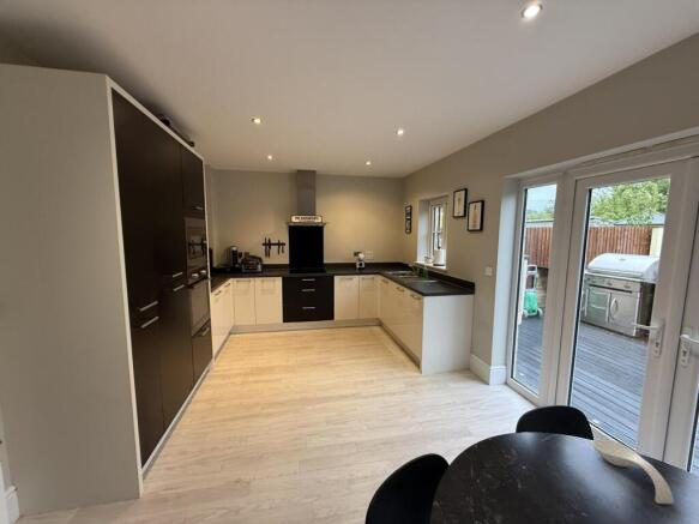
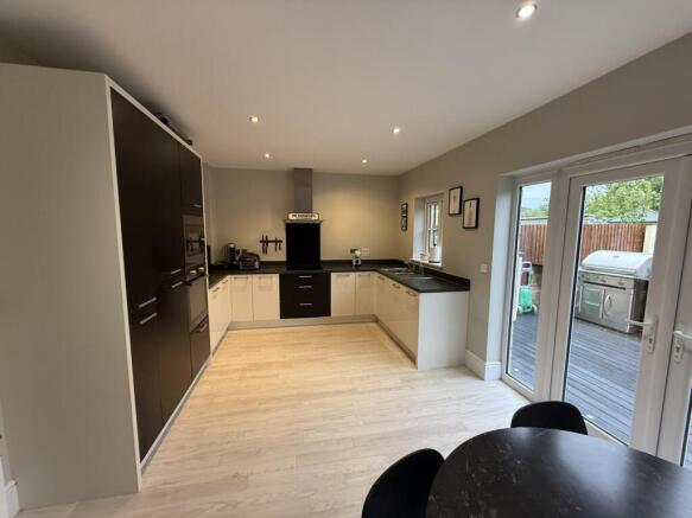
- spoon rest (629, 462)
